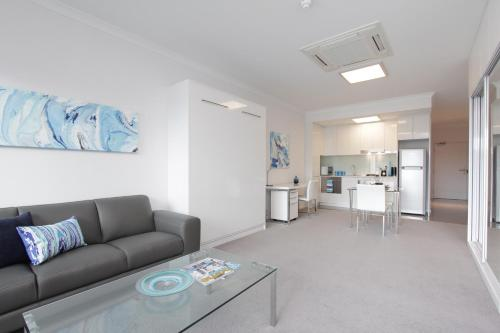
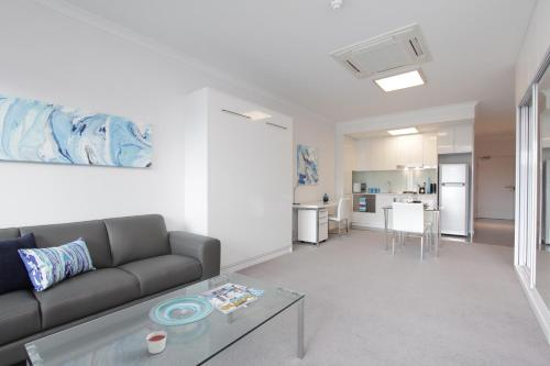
+ candle (156, 342)
